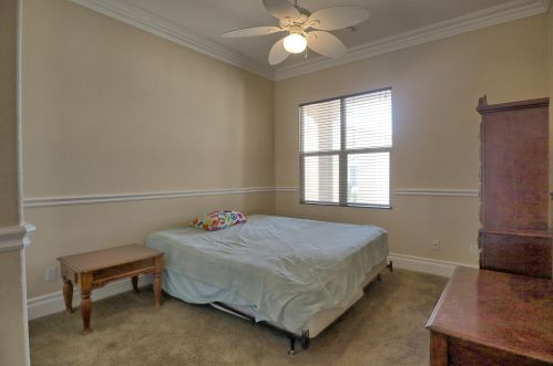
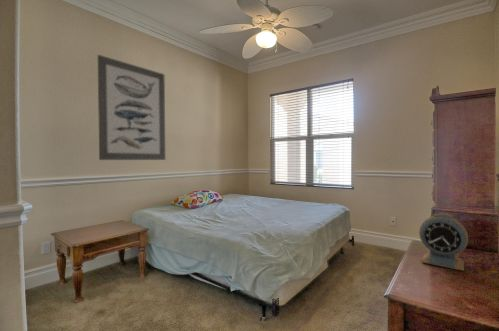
+ wall art (135, 112)
+ alarm clock (442, 238)
